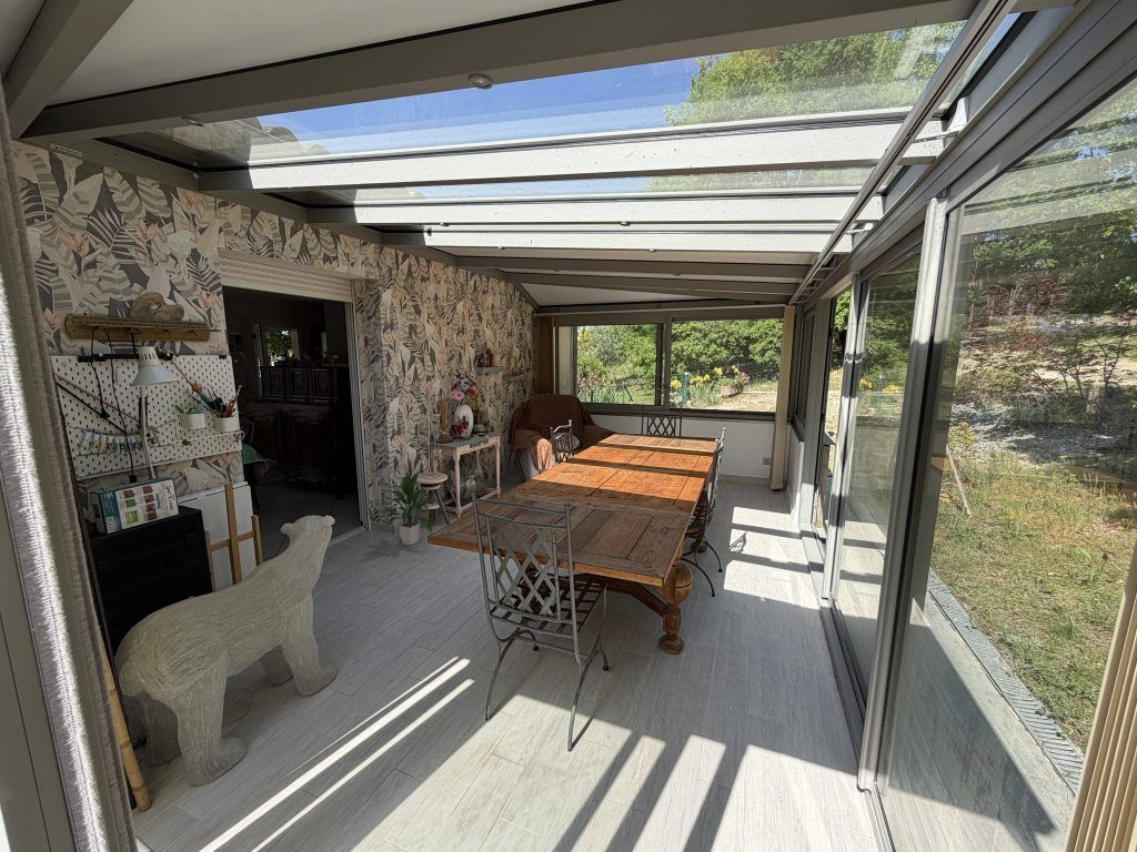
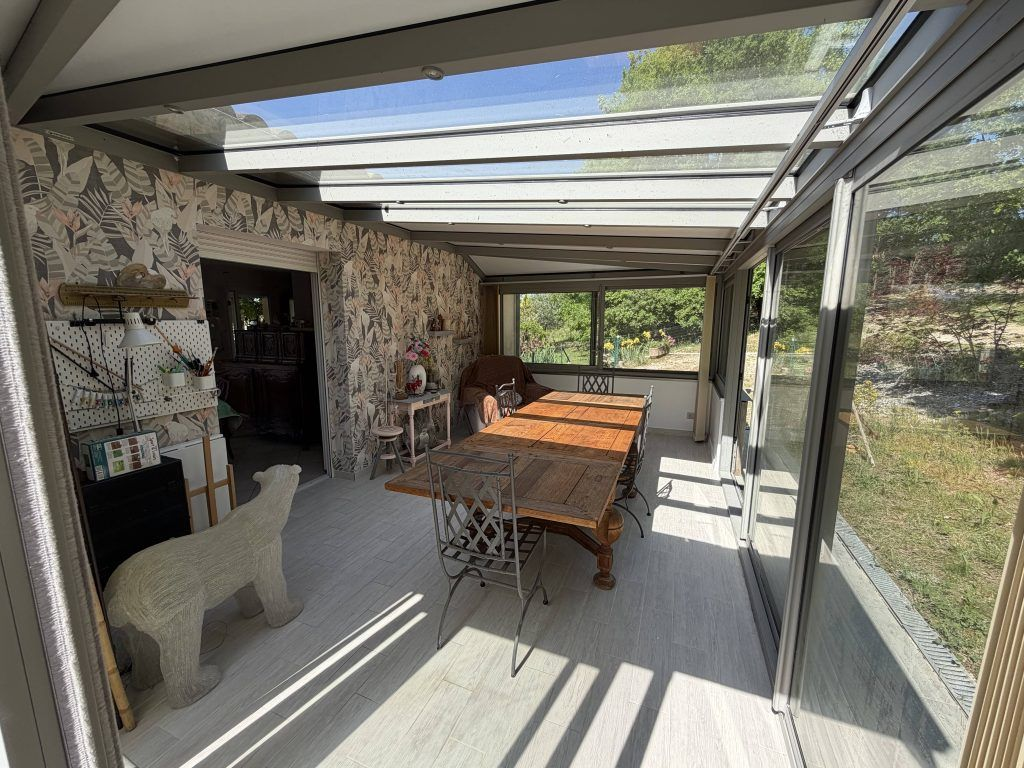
- indoor plant (409, 508)
